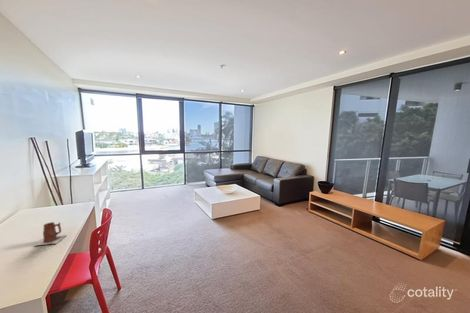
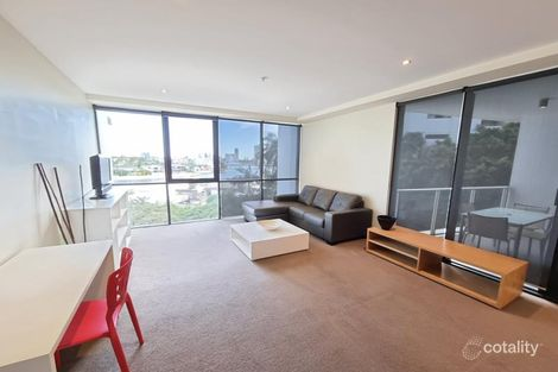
- mug (50, 232)
